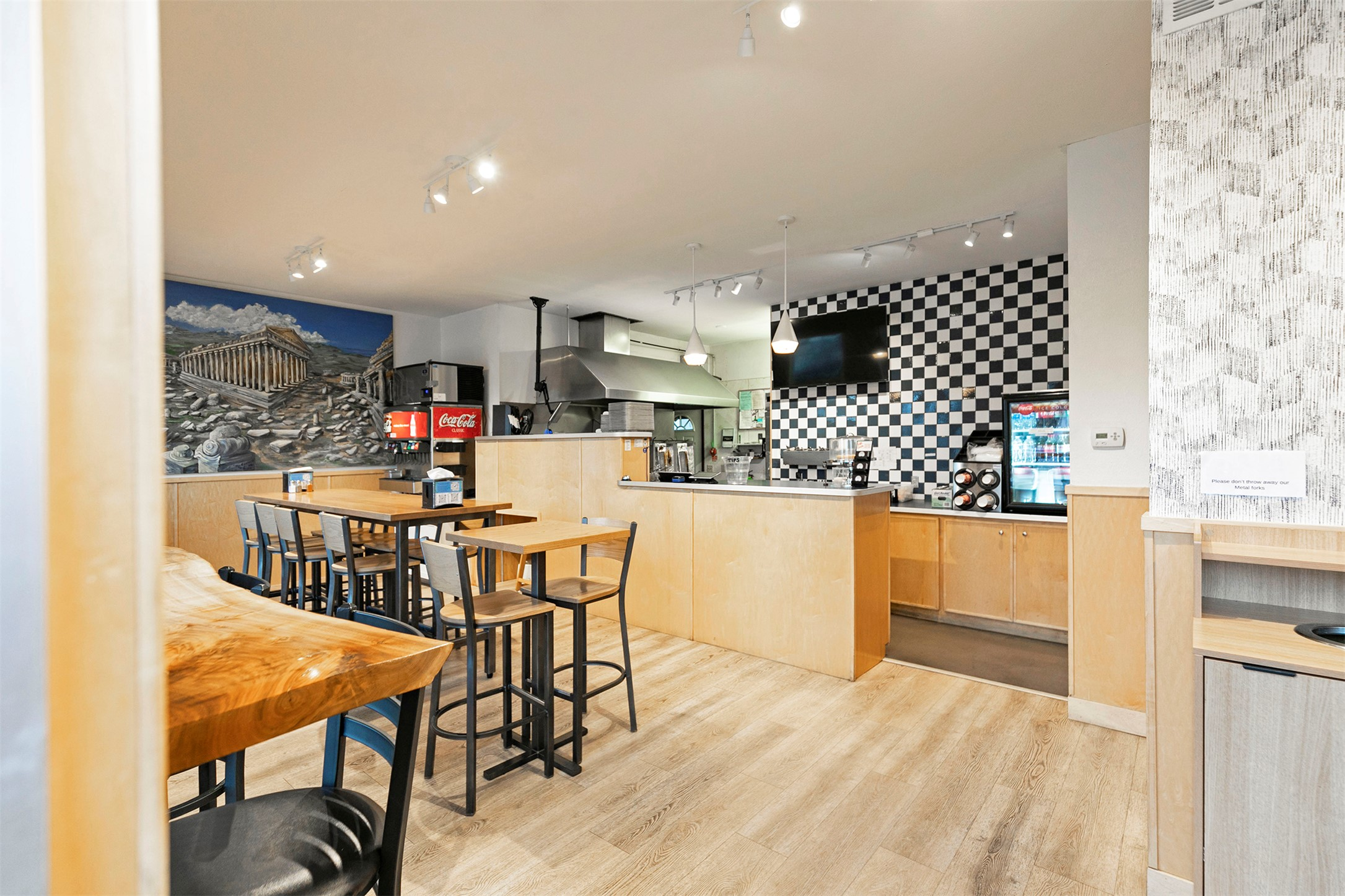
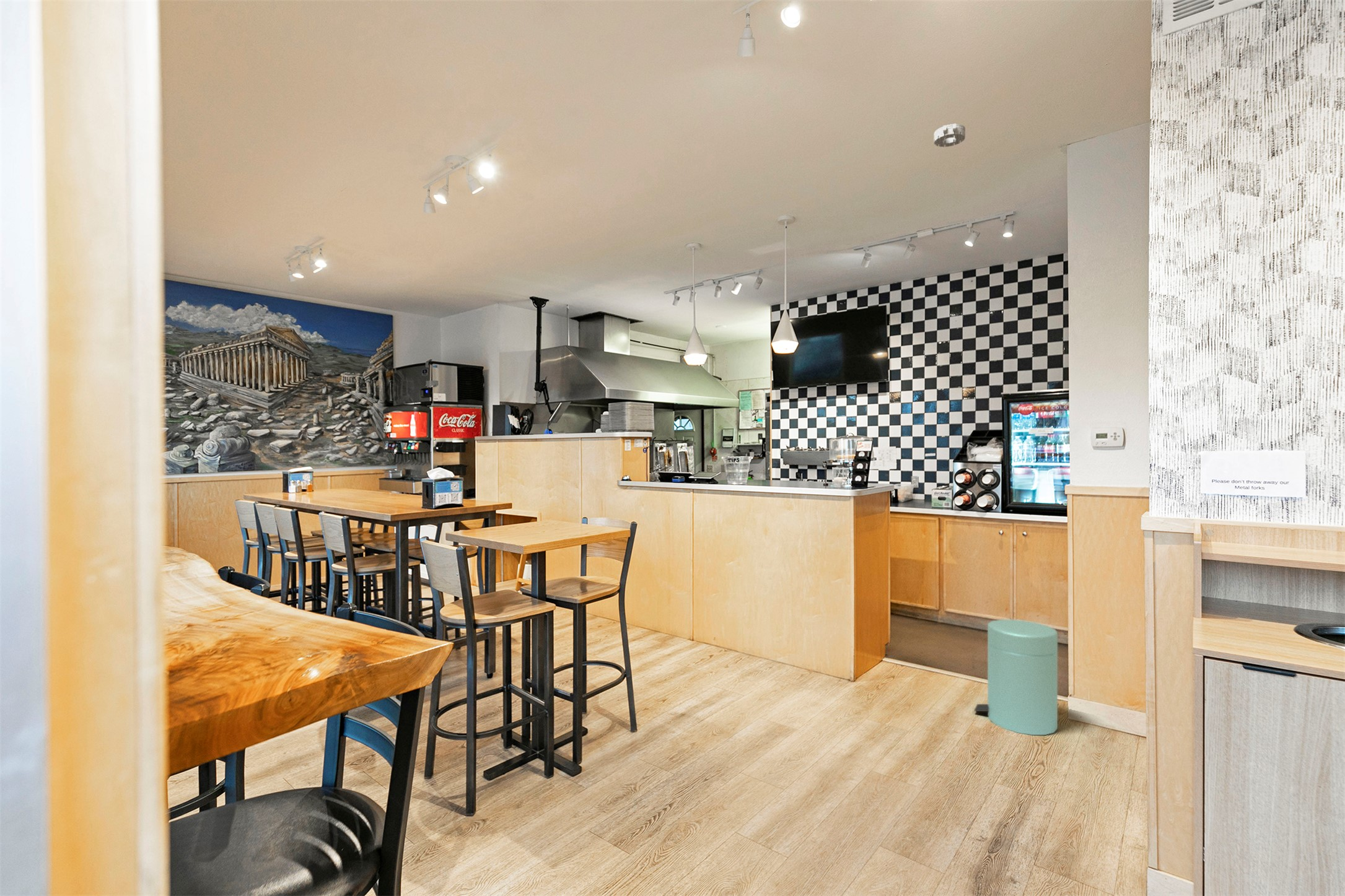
+ smoke detector (949, 134)
+ trash can (1015, 672)
